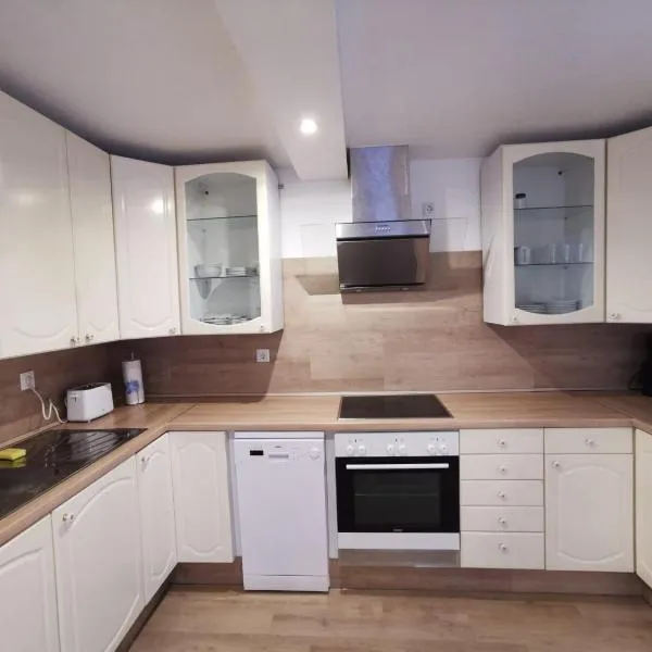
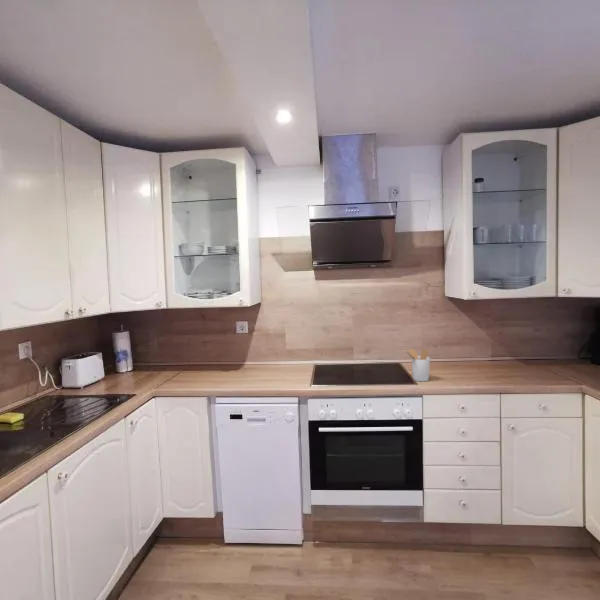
+ utensil holder (416, 363)
